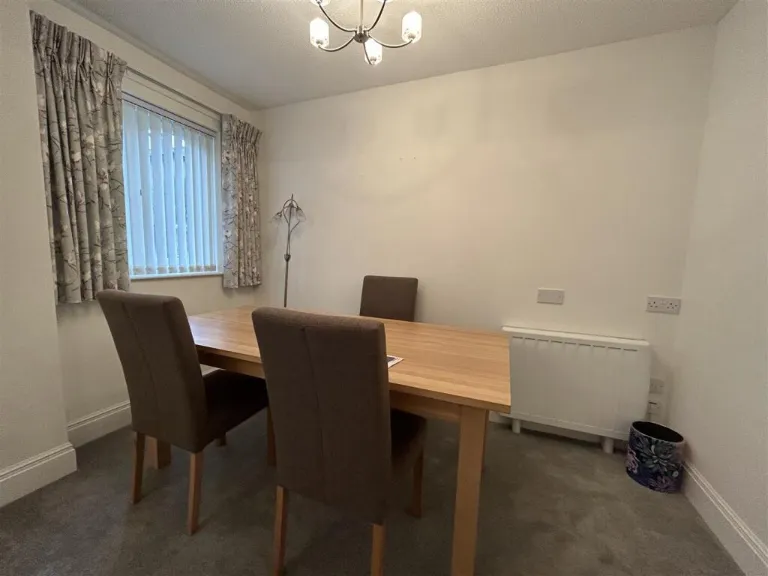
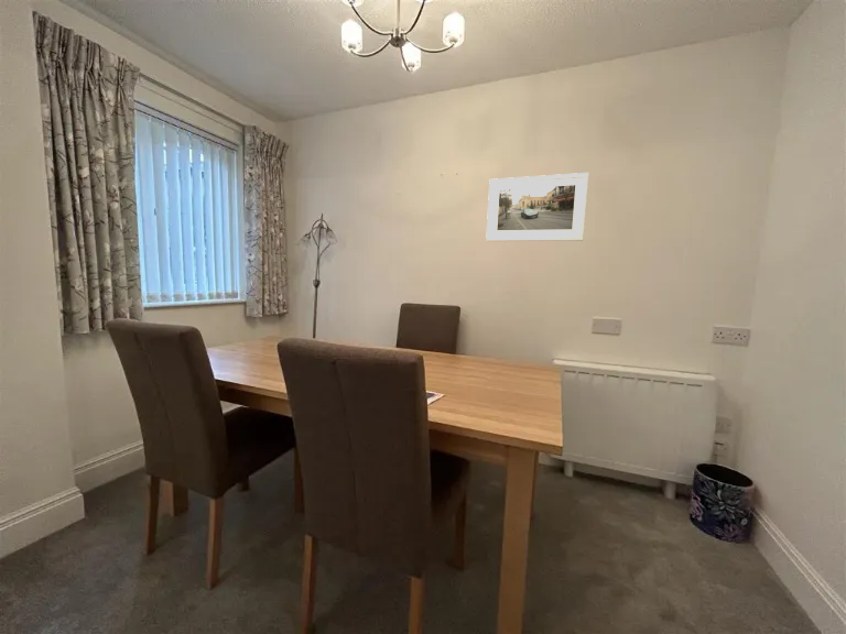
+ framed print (534, 208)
